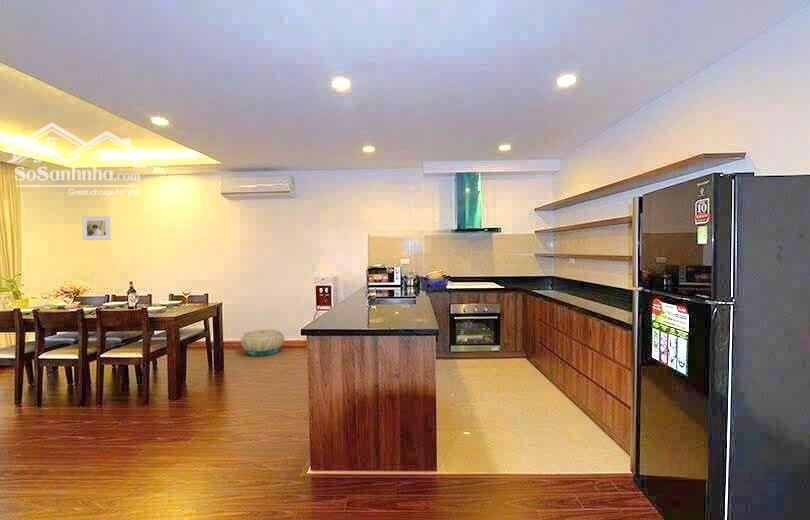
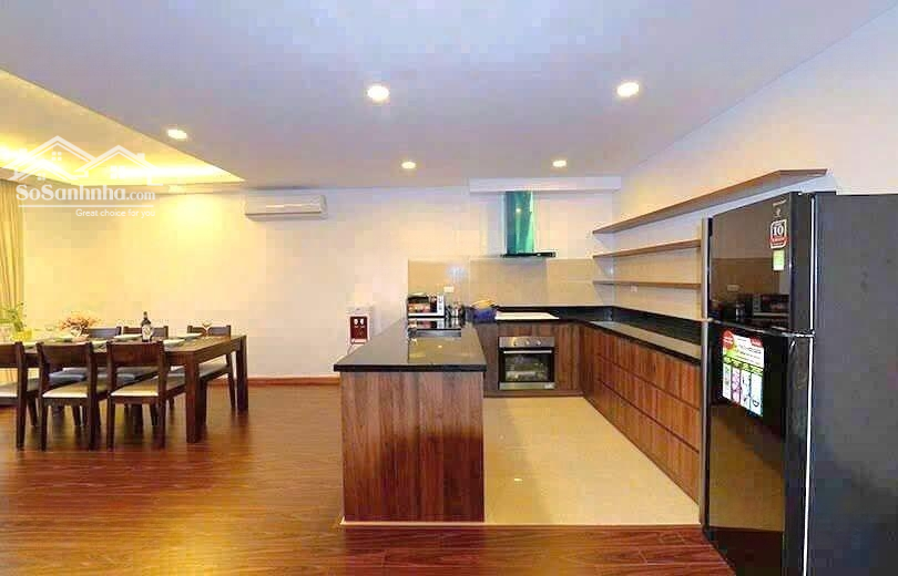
- basket (262, 341)
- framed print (96, 228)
